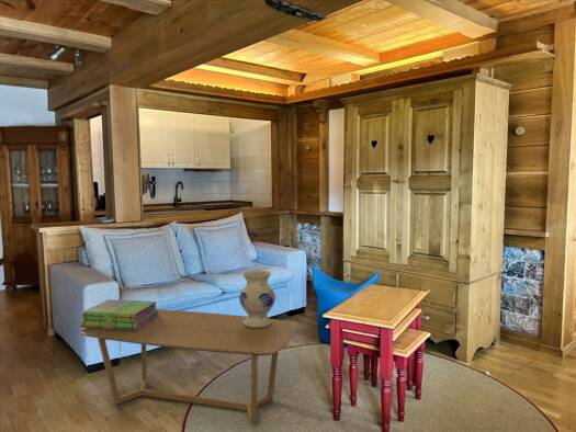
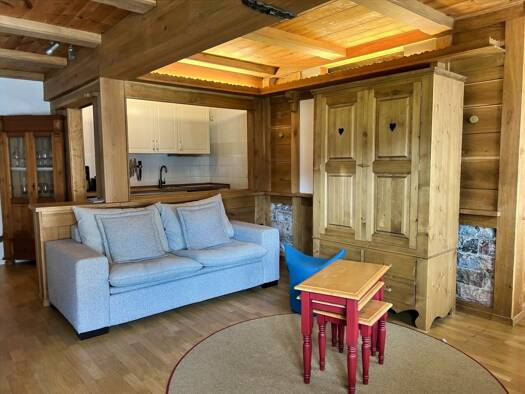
- vase (257, 298)
- coffee table (196, 350)
- stack of books (121, 314)
